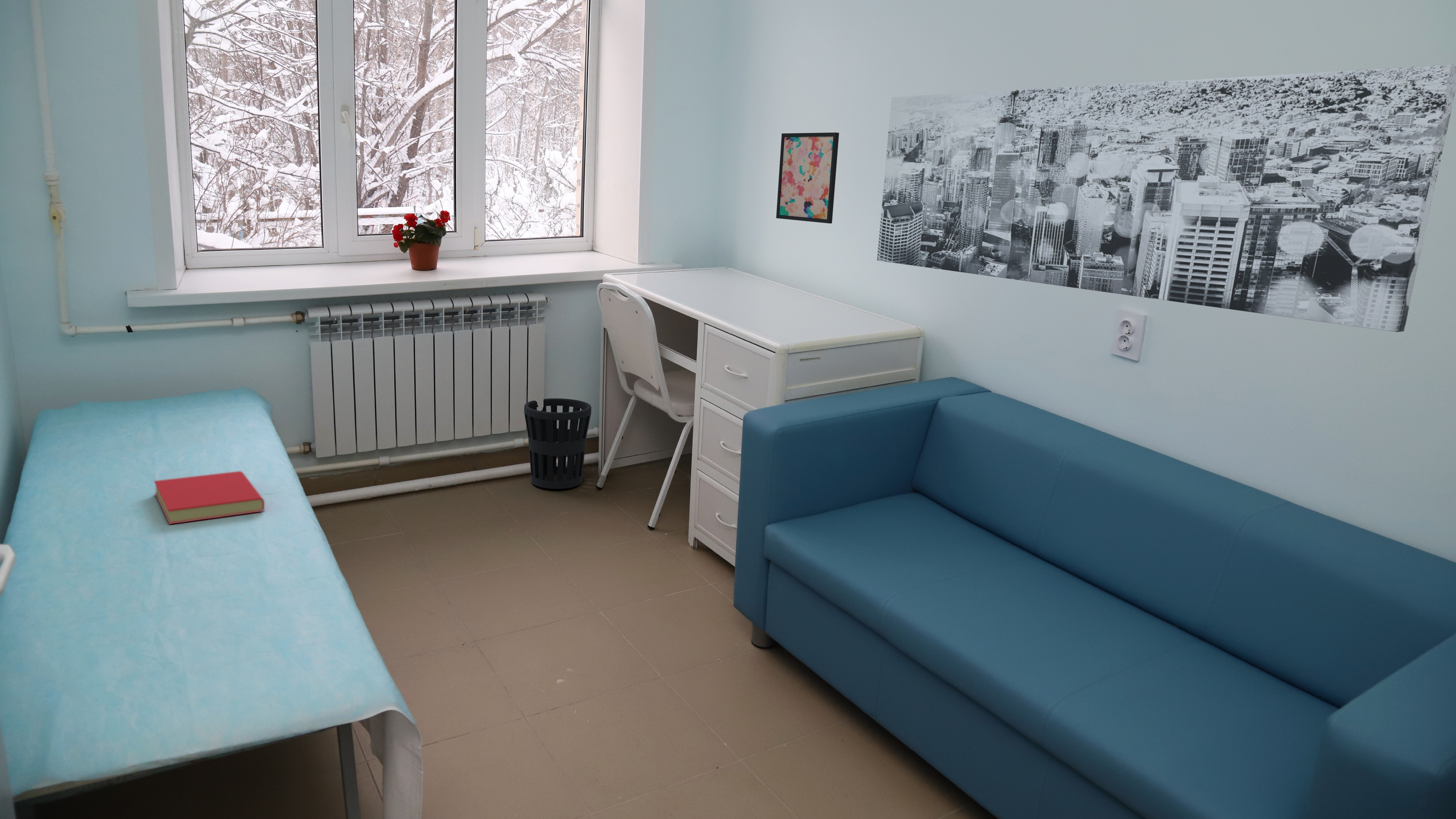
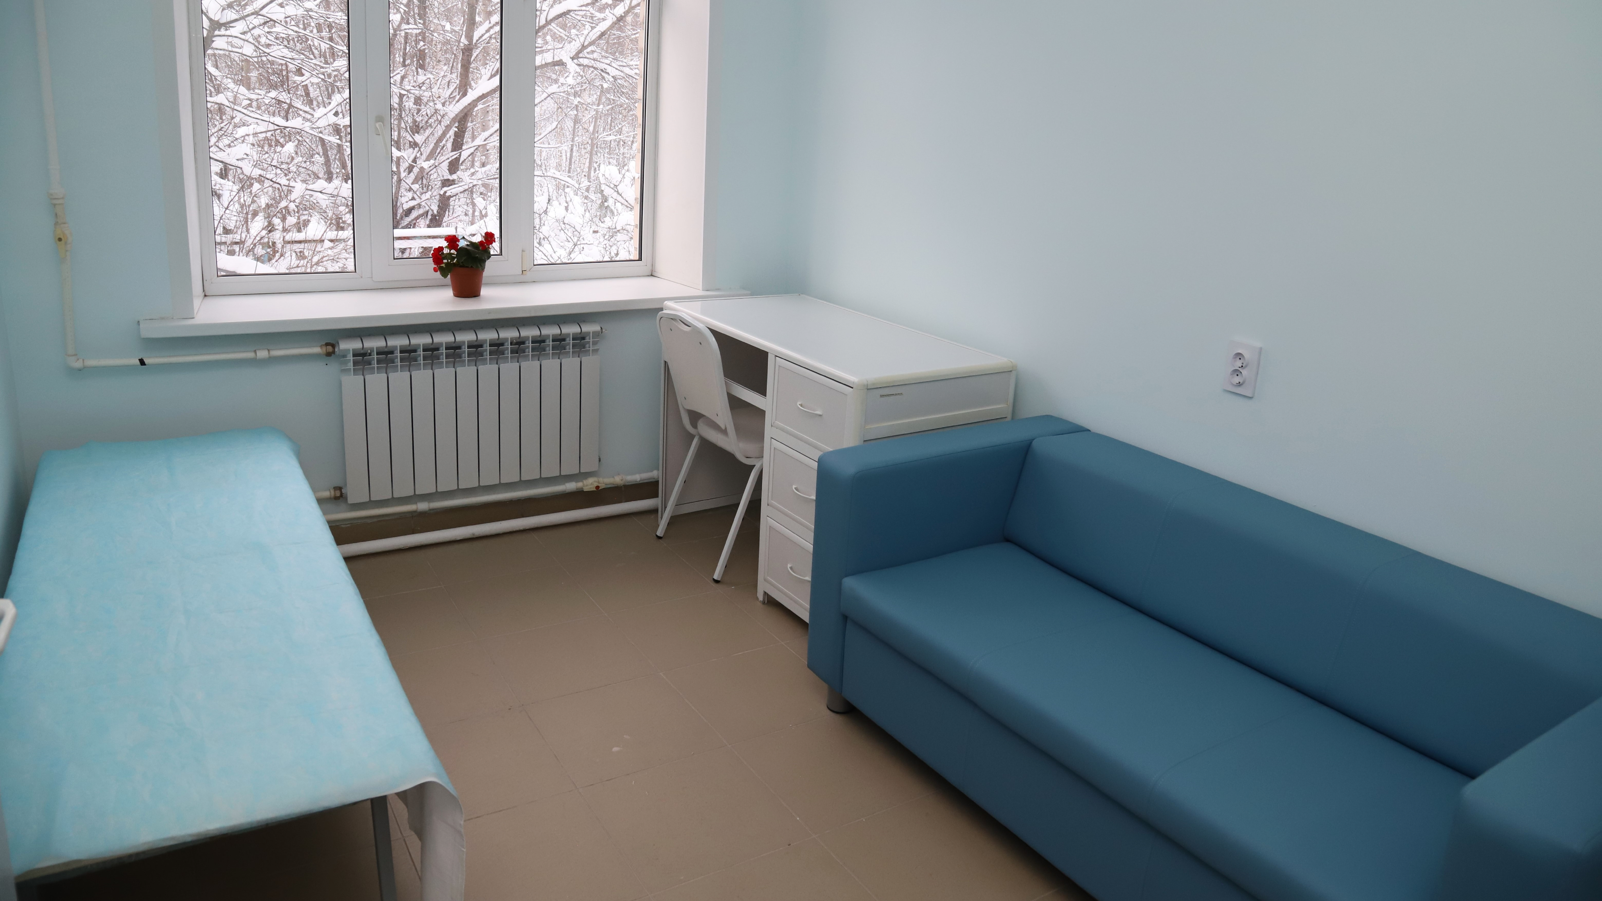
- wall art (1092, 189)
- book (208, 496)
- wall art (806, 177)
- wastebasket (557, 443)
